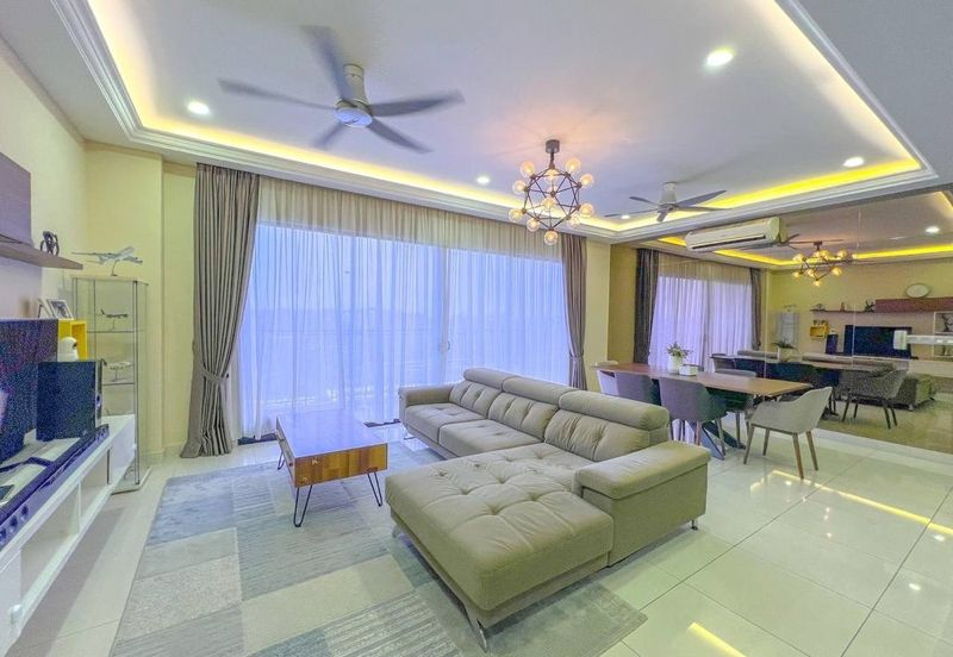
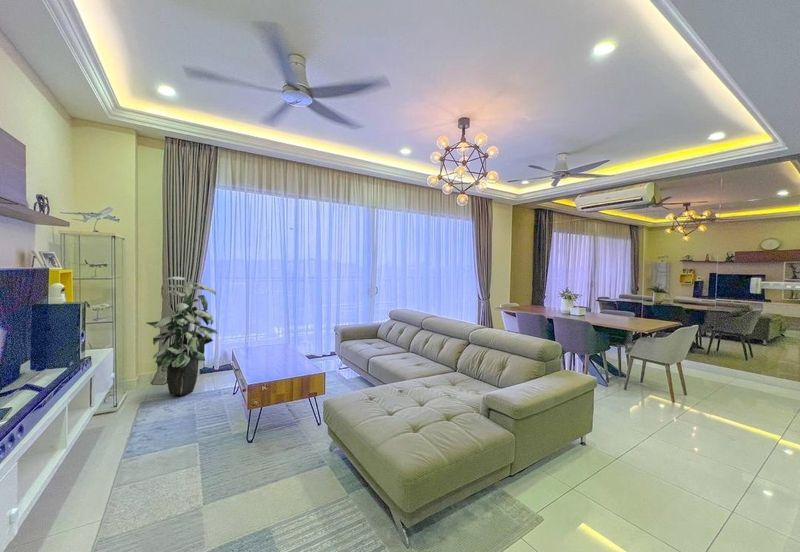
+ indoor plant (182, 334)
